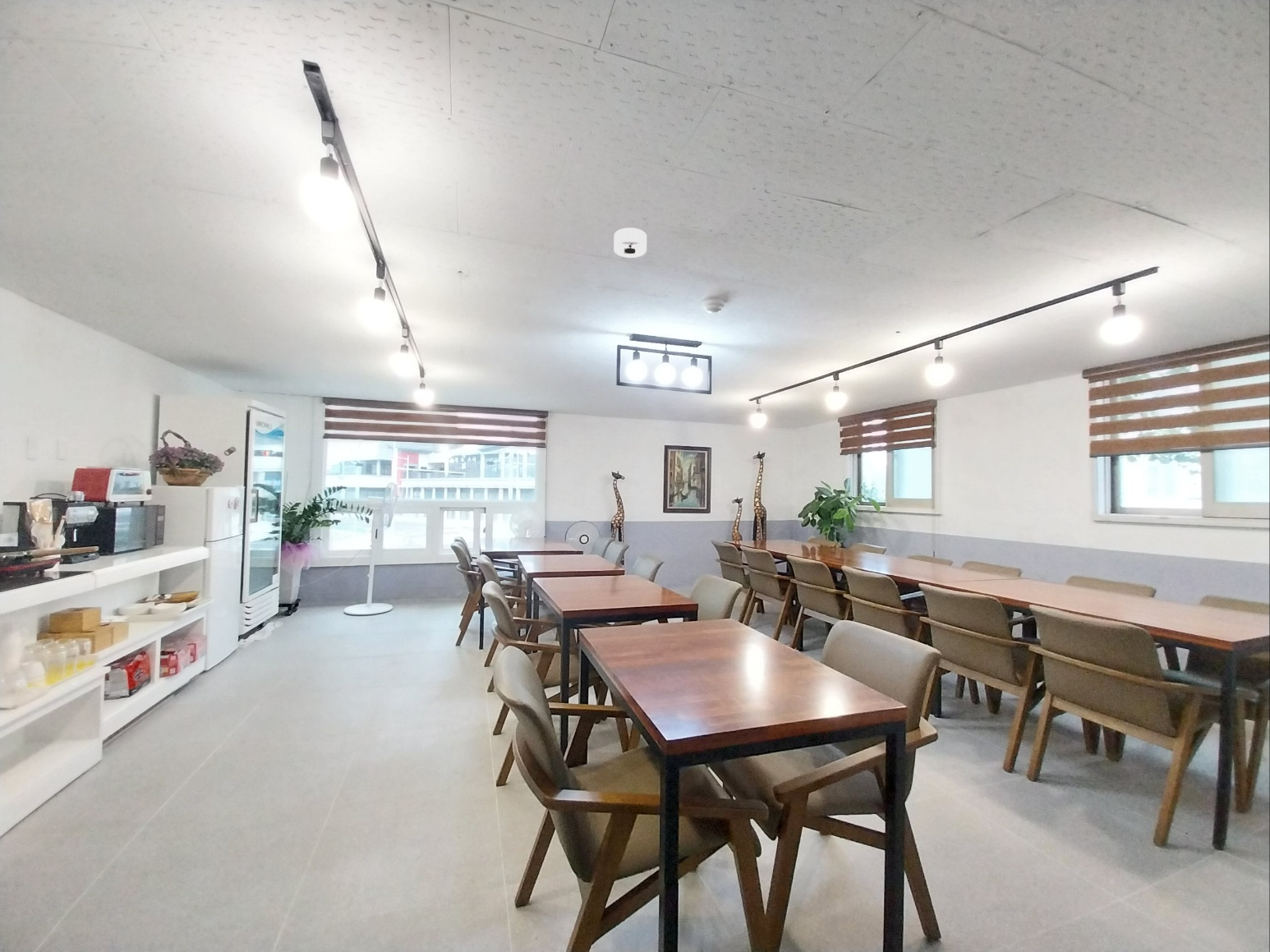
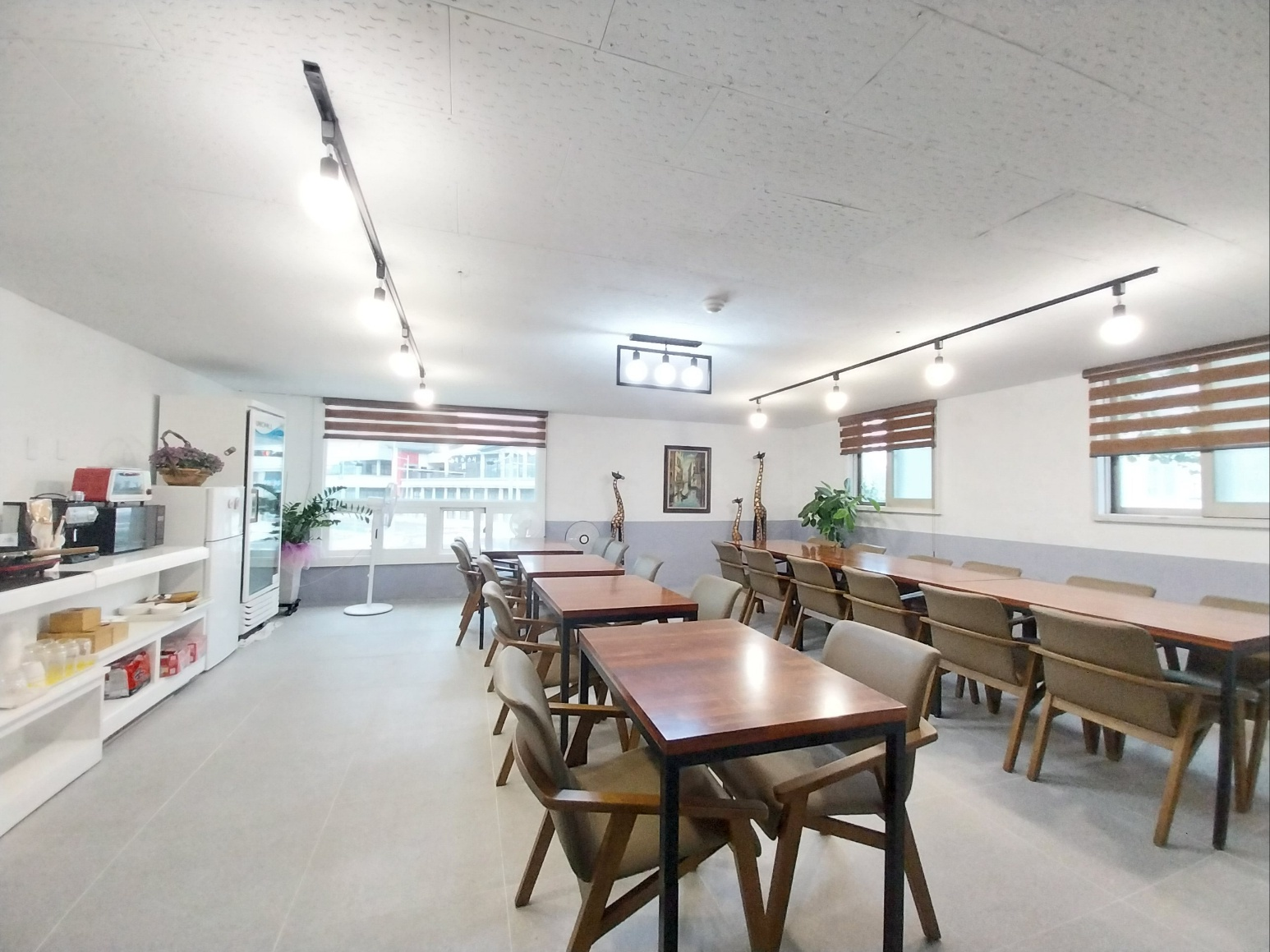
- smoke detector (631, 243)
